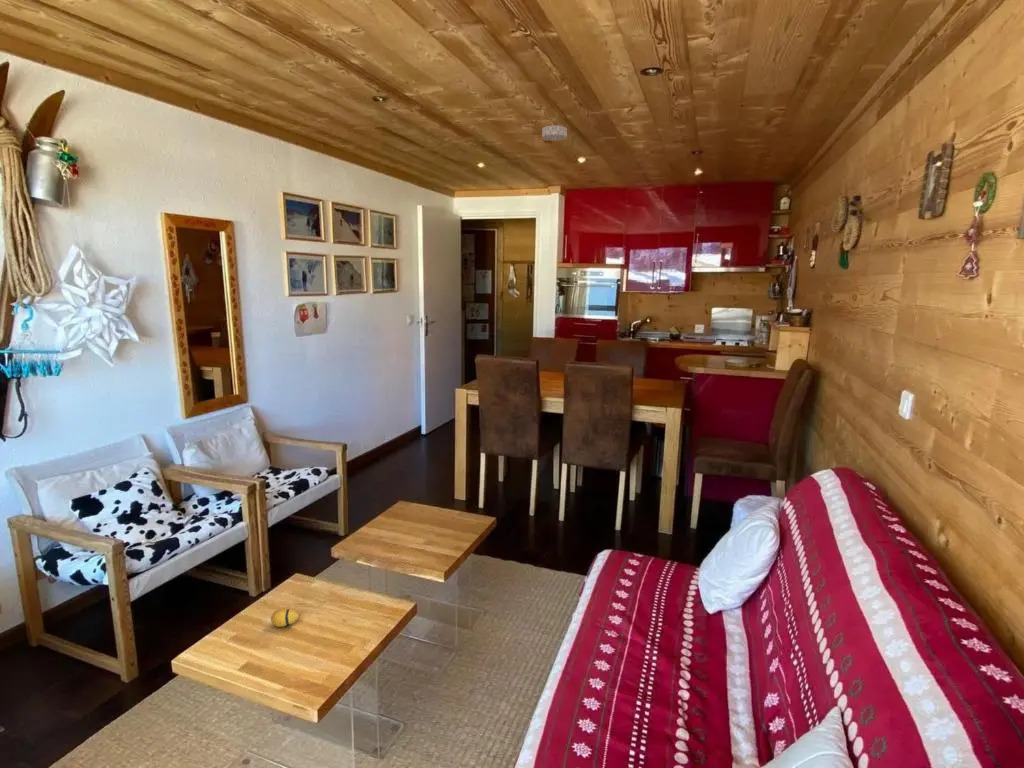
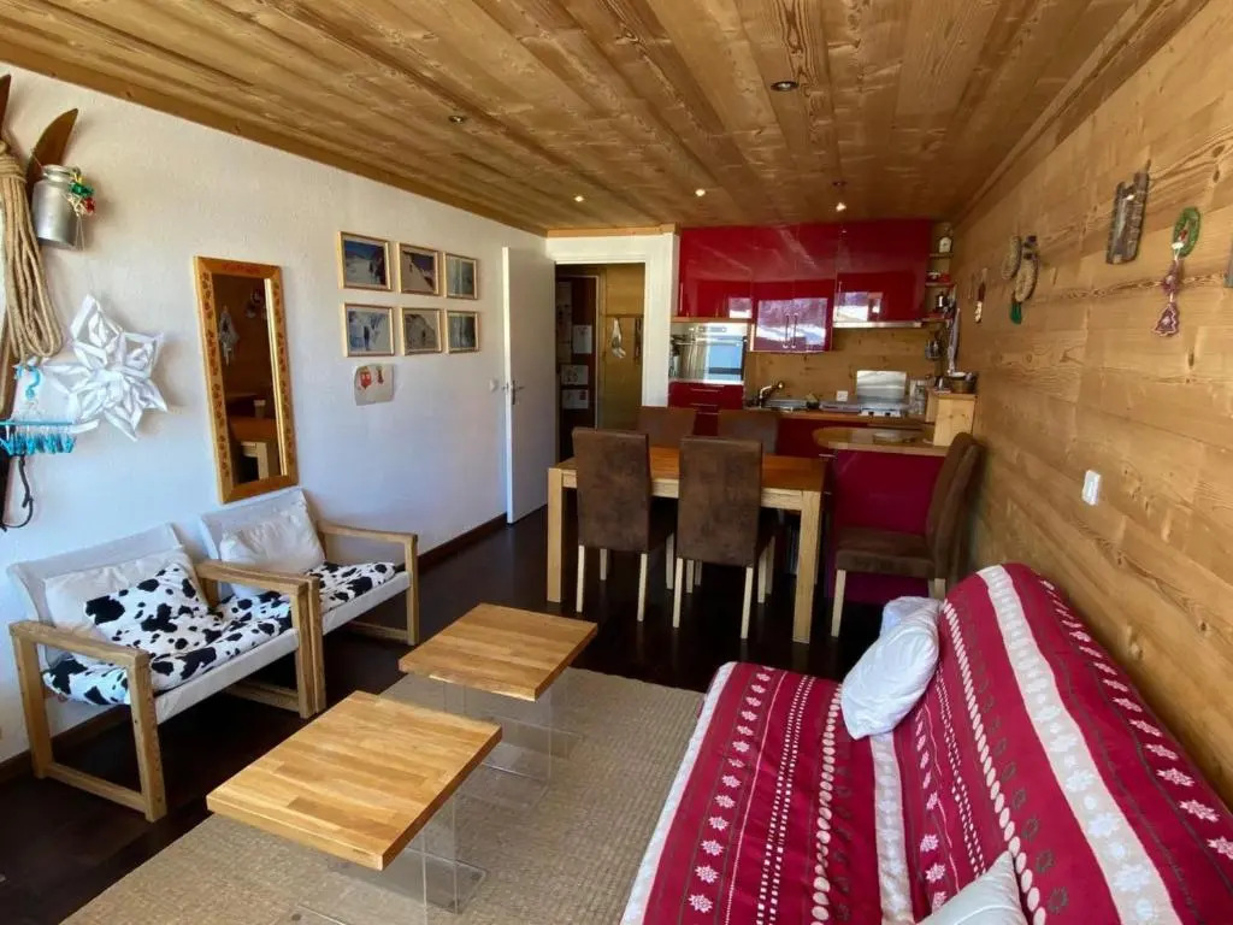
- decorative egg (284, 617)
- smoke detector (554, 132)
